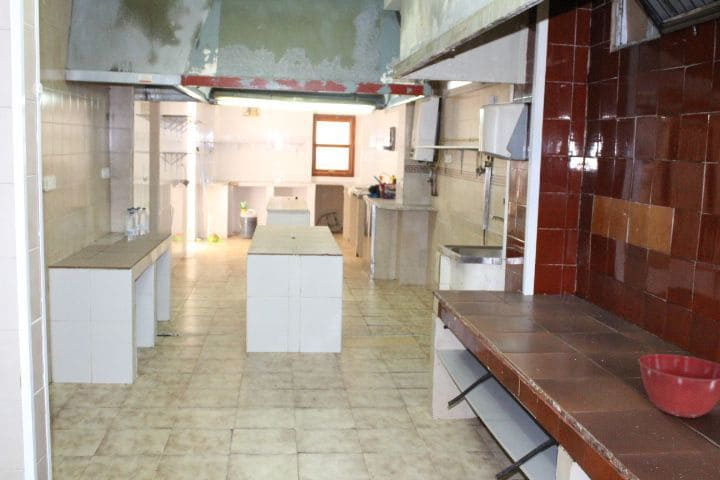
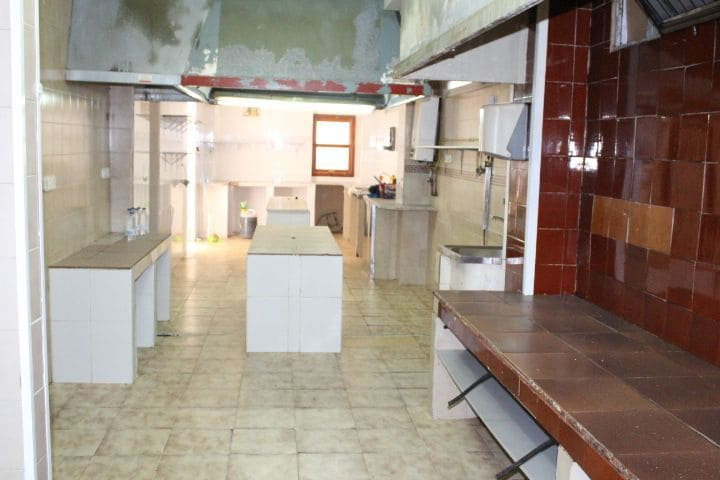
- mixing bowl (682, 388)
